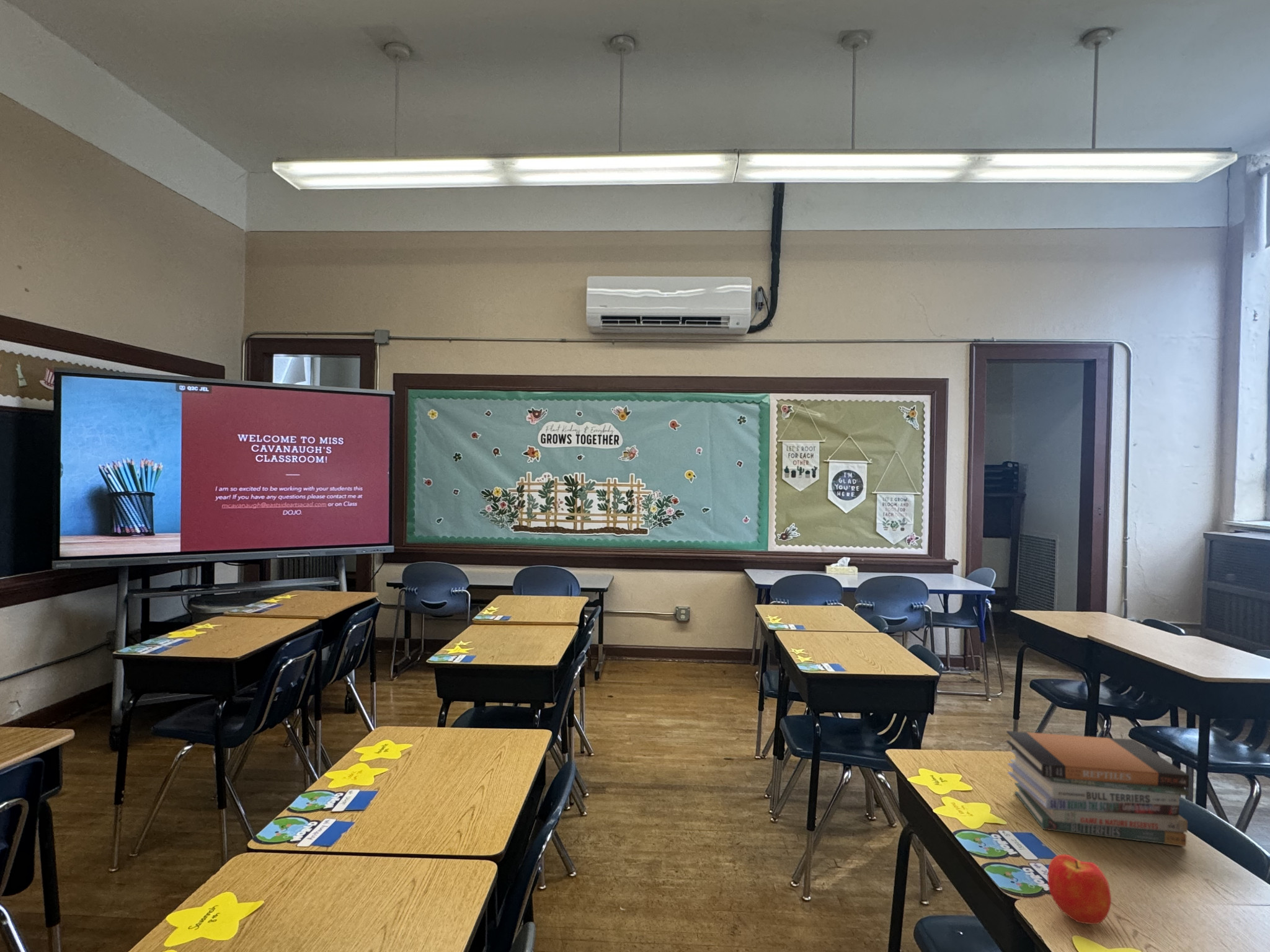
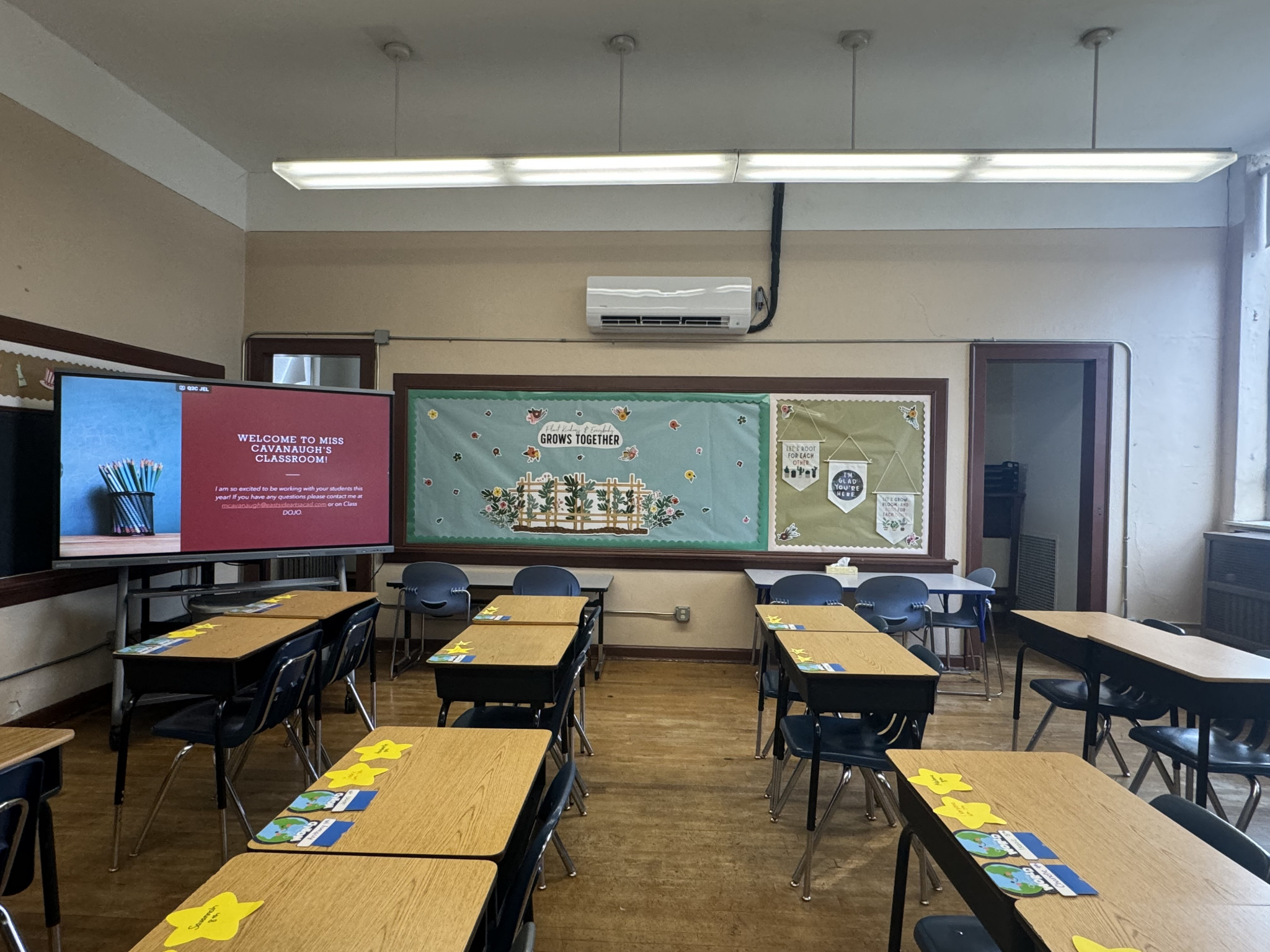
- book stack (1090, 784)
- apple (1079, 888)
